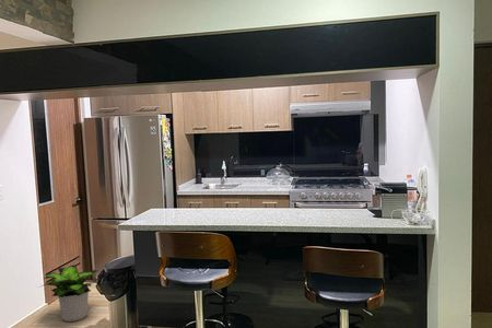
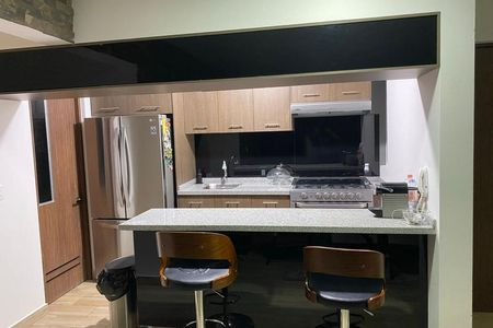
- potted plant (72, 293)
